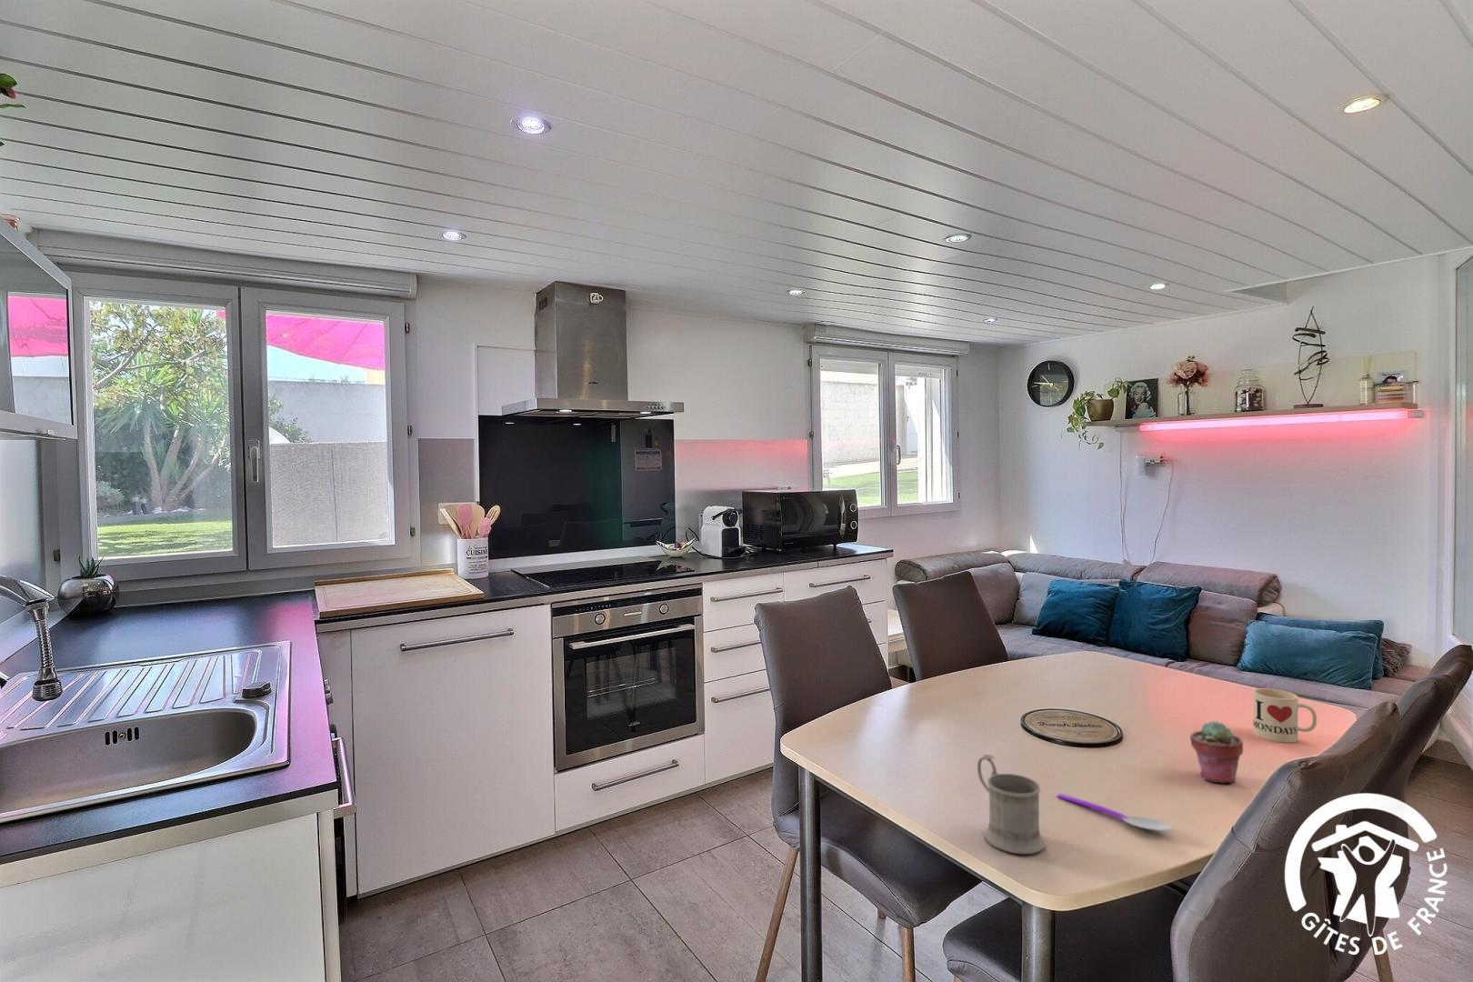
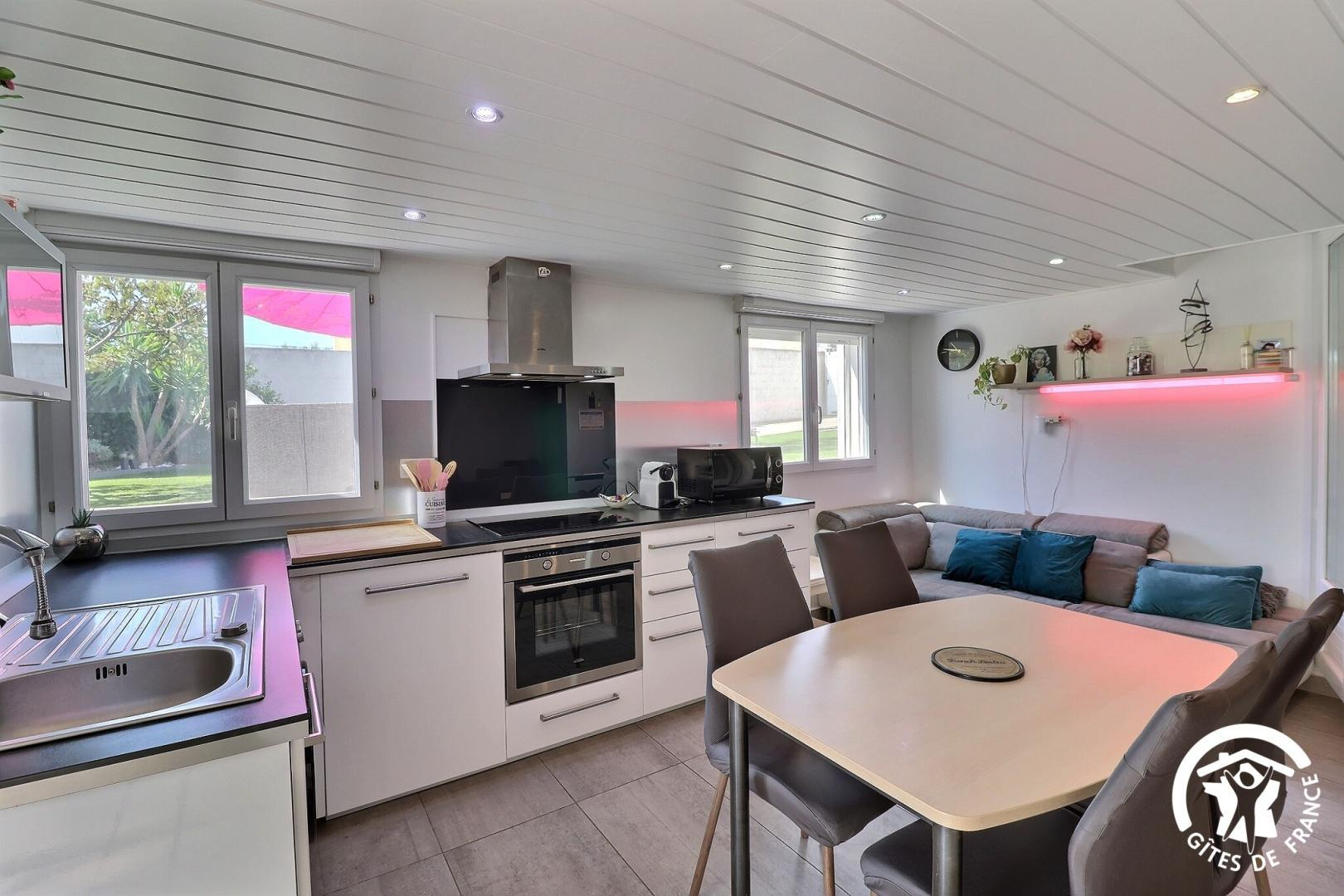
- spoon (1111, 811)
- potted succulent (1217, 750)
- mug (1283, 716)
- mug (1005, 798)
